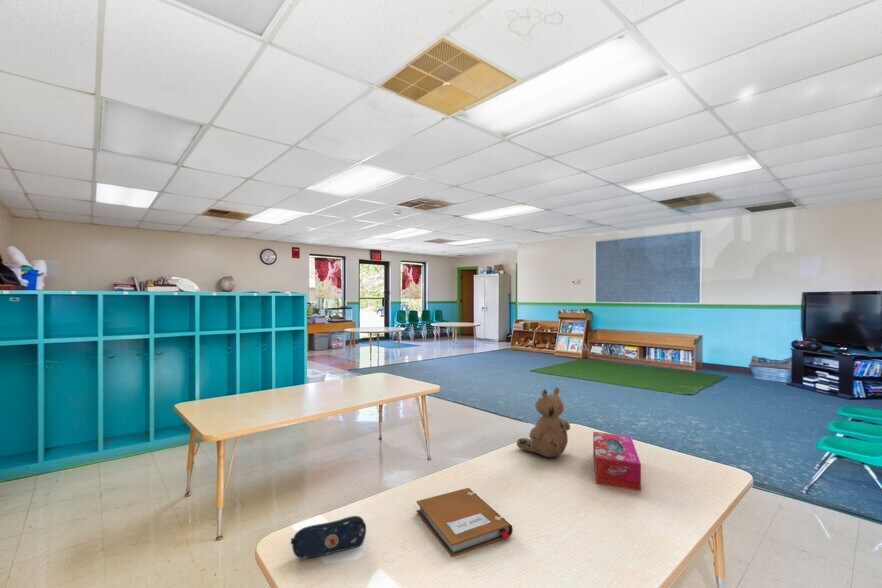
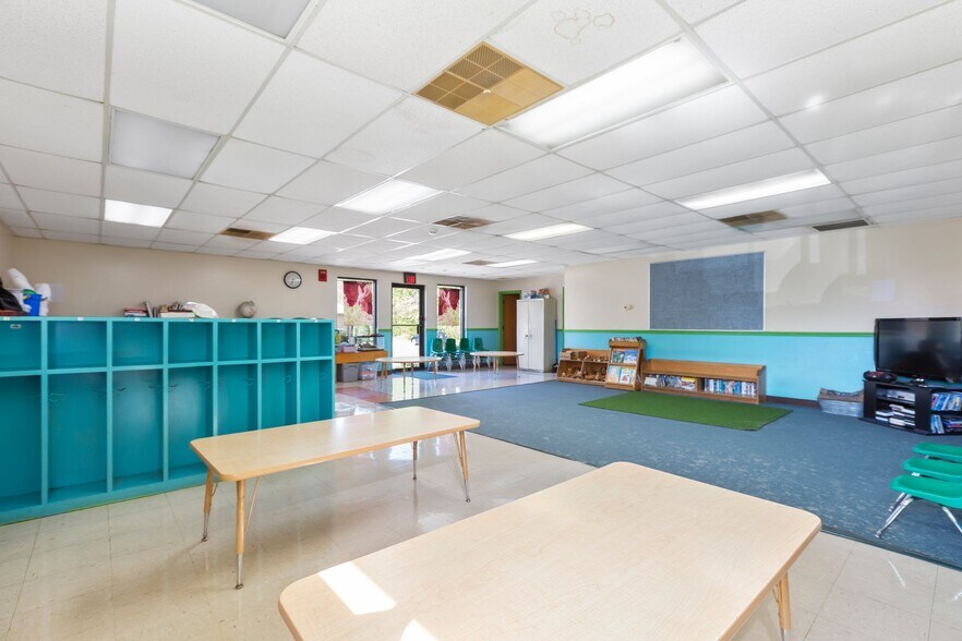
- pencil case (330, 537)
- notebook (463, 518)
- tissue box (614, 458)
- teddy bear (542, 419)
